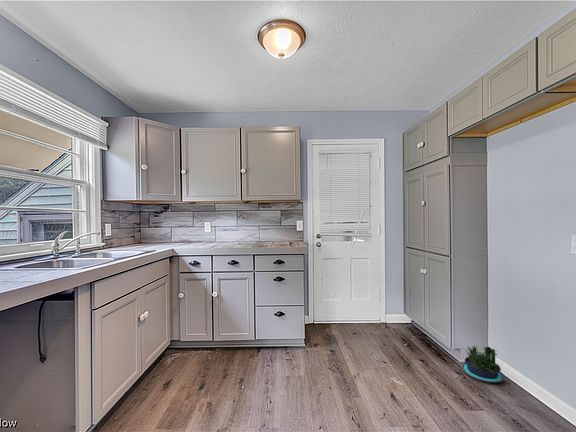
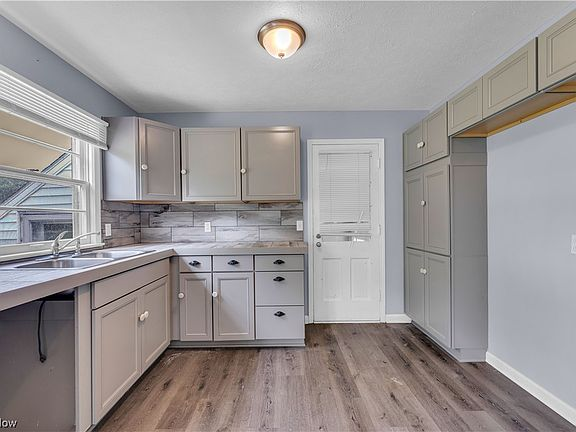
- potted plant (482, 361)
